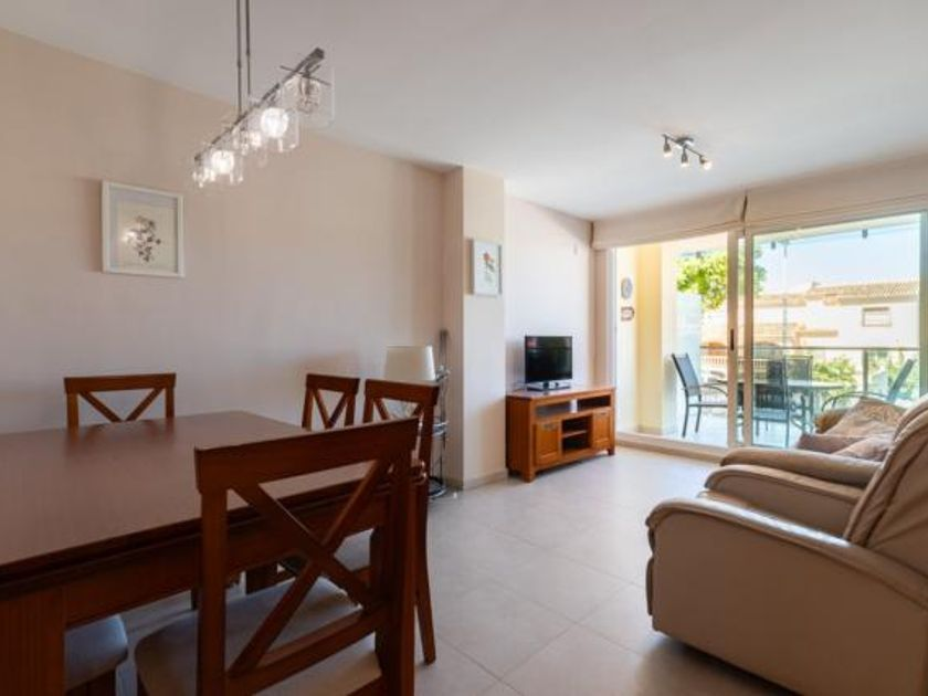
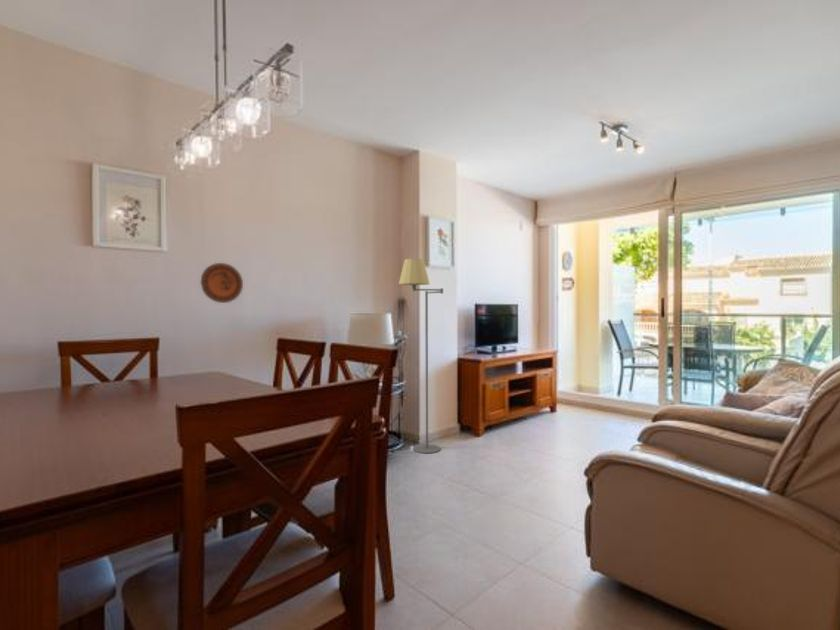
+ decorative plate (222, 282)
+ floor lamp (426, 357)
